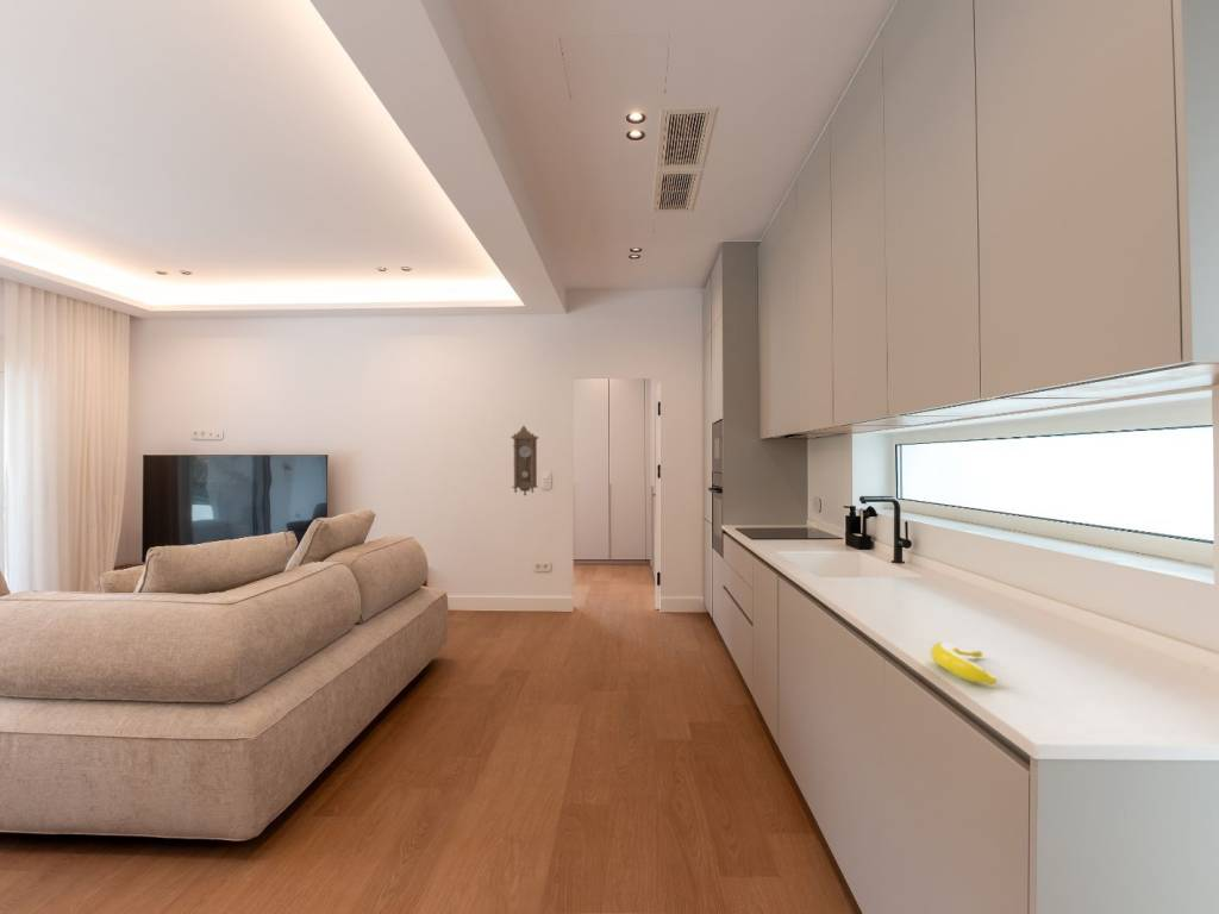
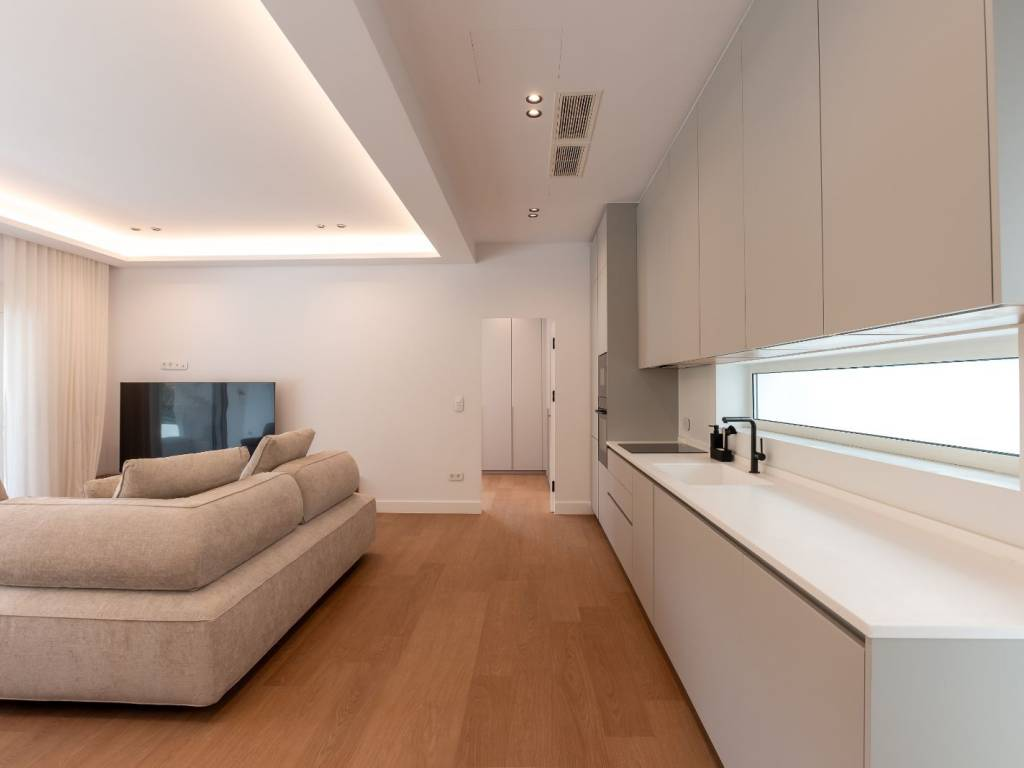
- pendulum clock (525, 461)
- banana (961, 658)
